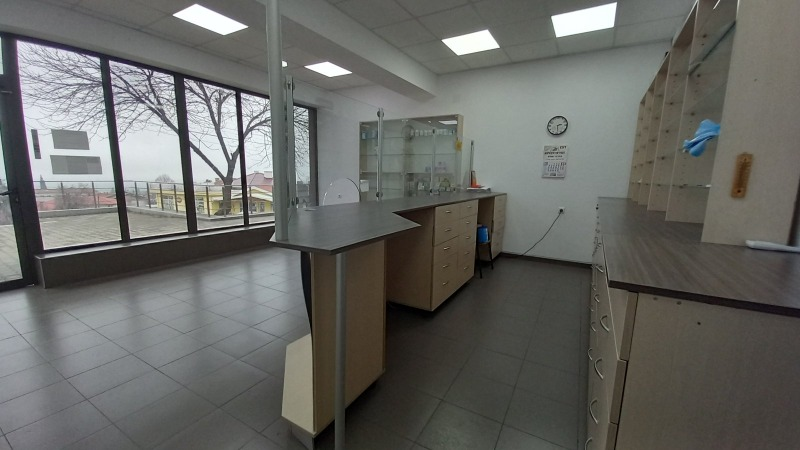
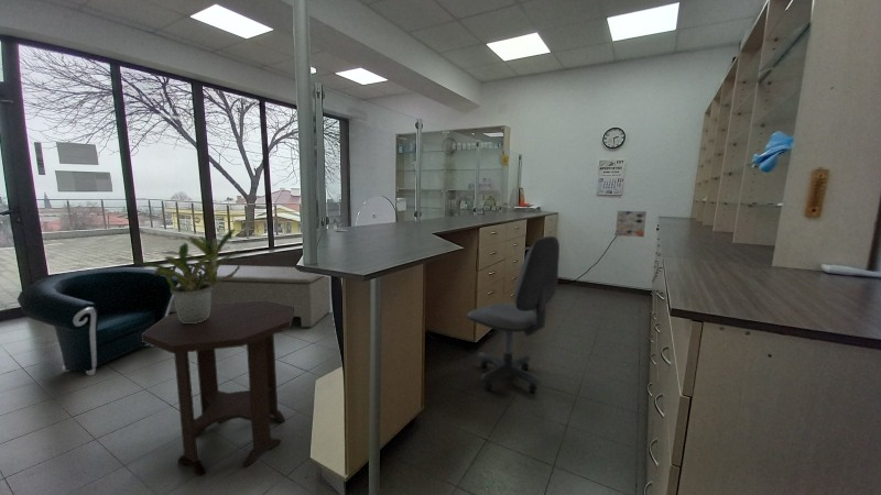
+ side table (236, 392)
+ bench (244, 293)
+ office chair (509, 307)
+ wall art (630, 223)
+ armchair (104, 316)
+ potted plant (202, 275)
